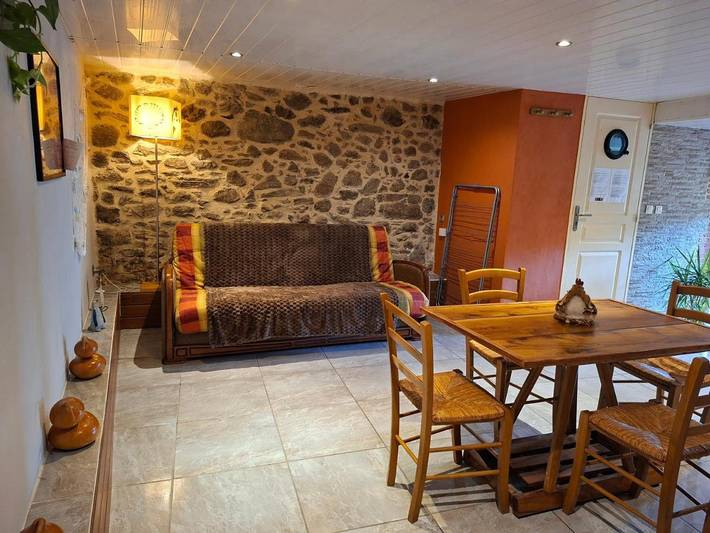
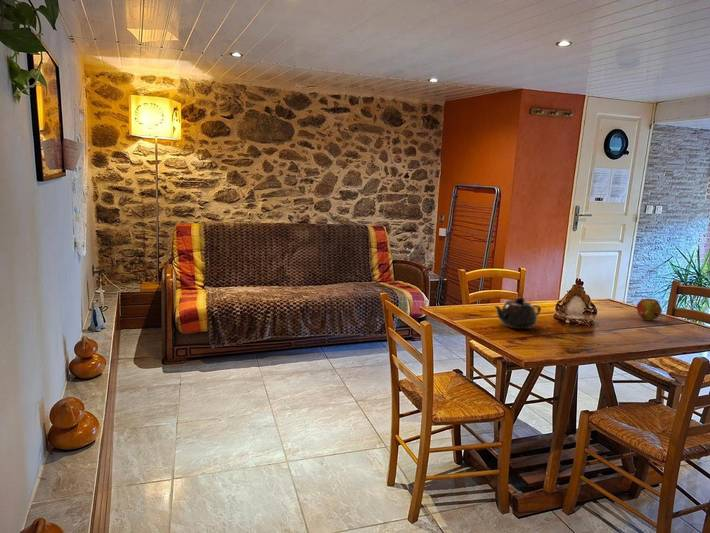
+ fruit (650, 309)
+ teapot (517, 311)
